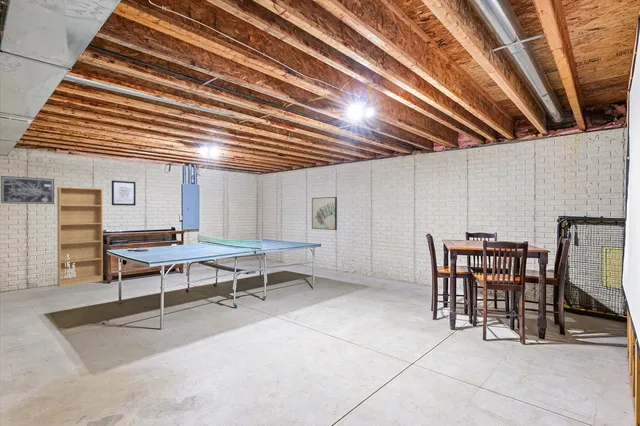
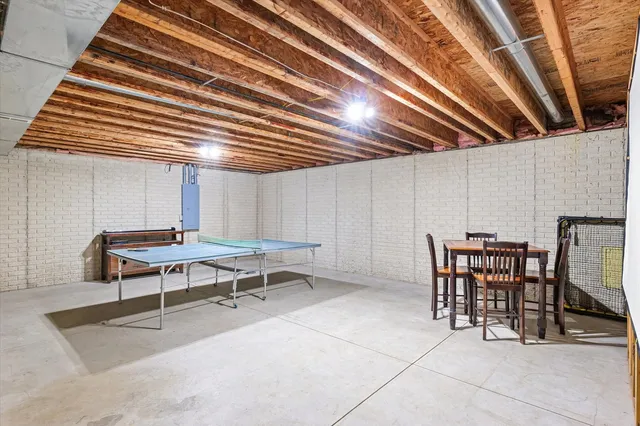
- wall art (28, 190)
- wall art (323, 213)
- wall art (123, 193)
- bookshelf (80, 235)
